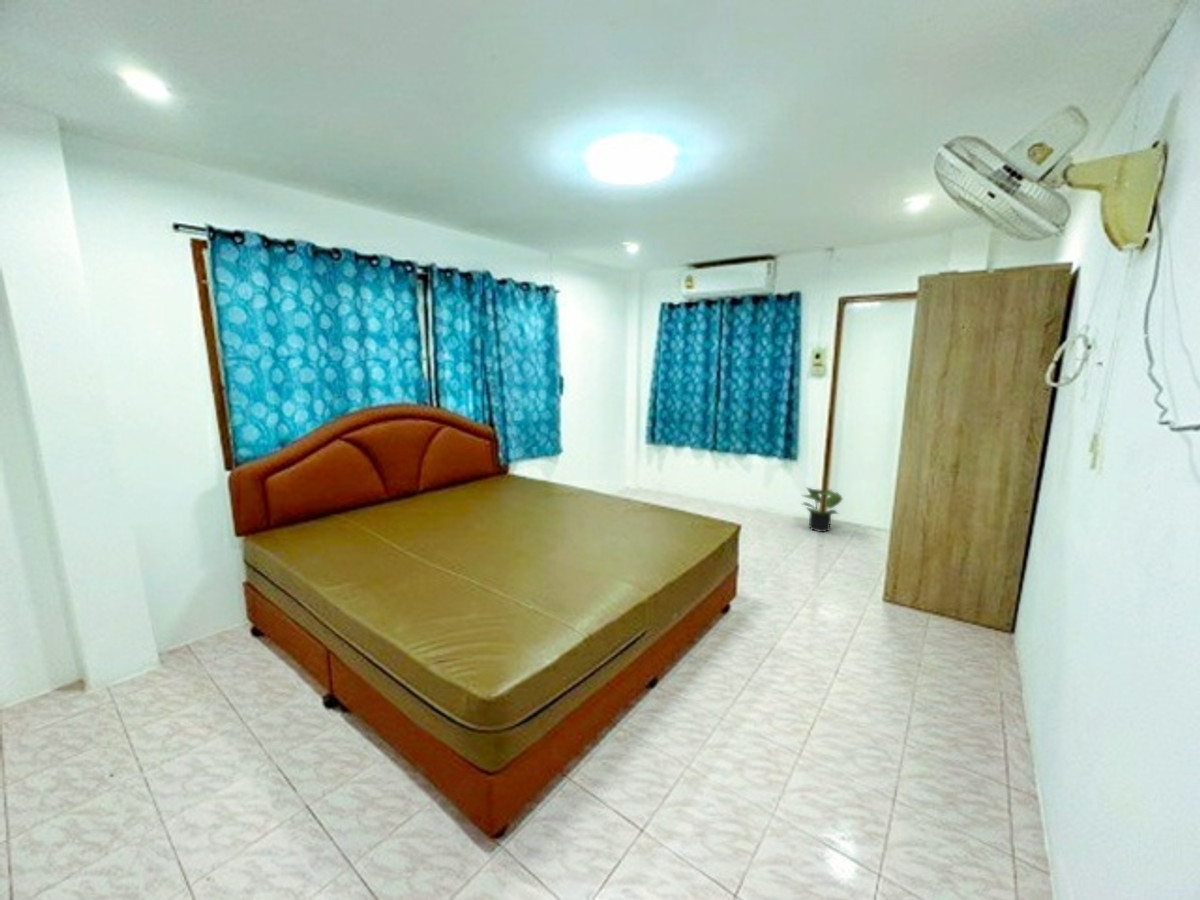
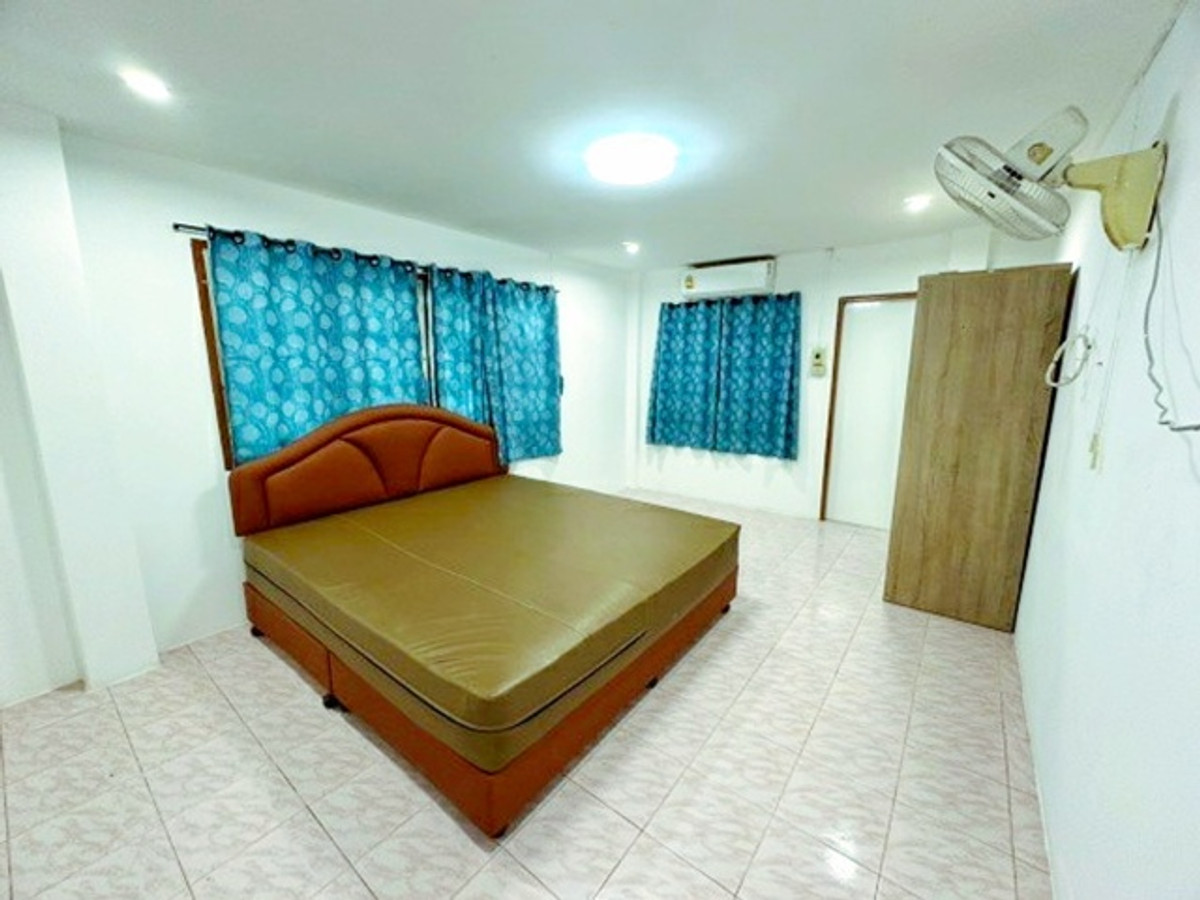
- potted plant (817, 506)
